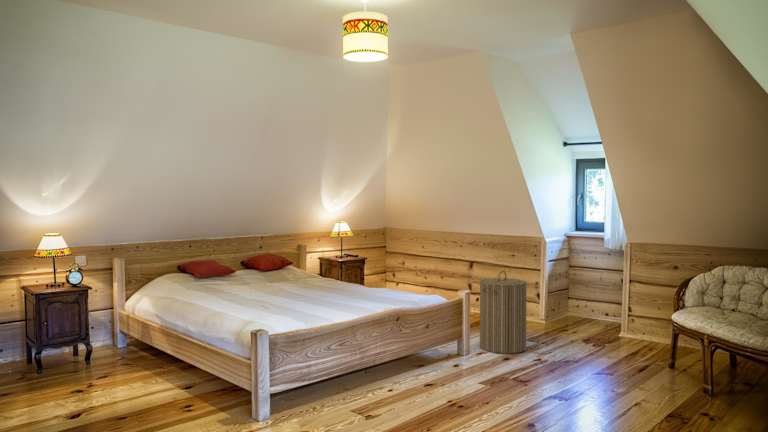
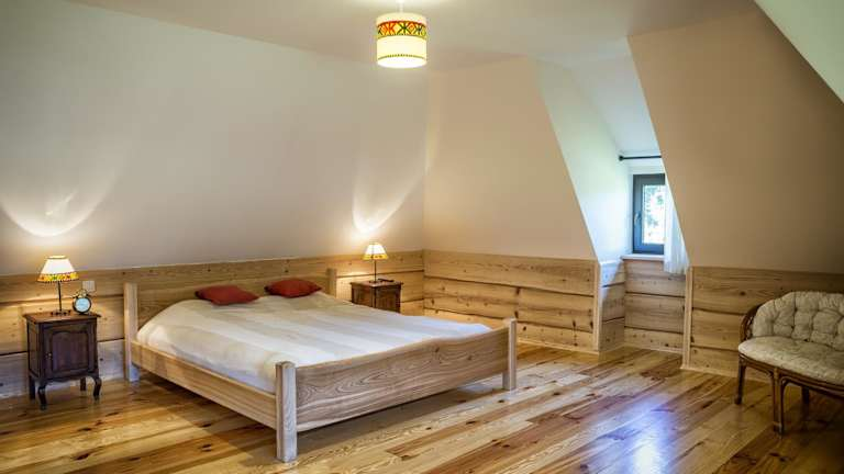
- laundry hamper (502, 309)
